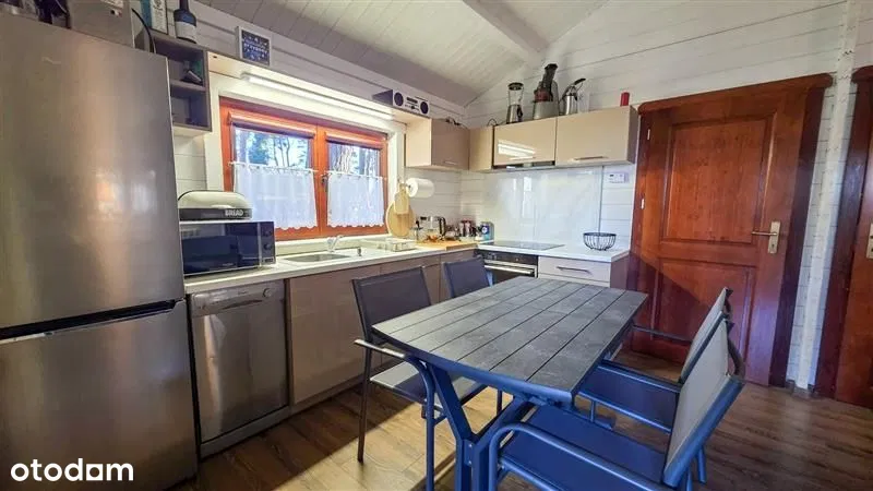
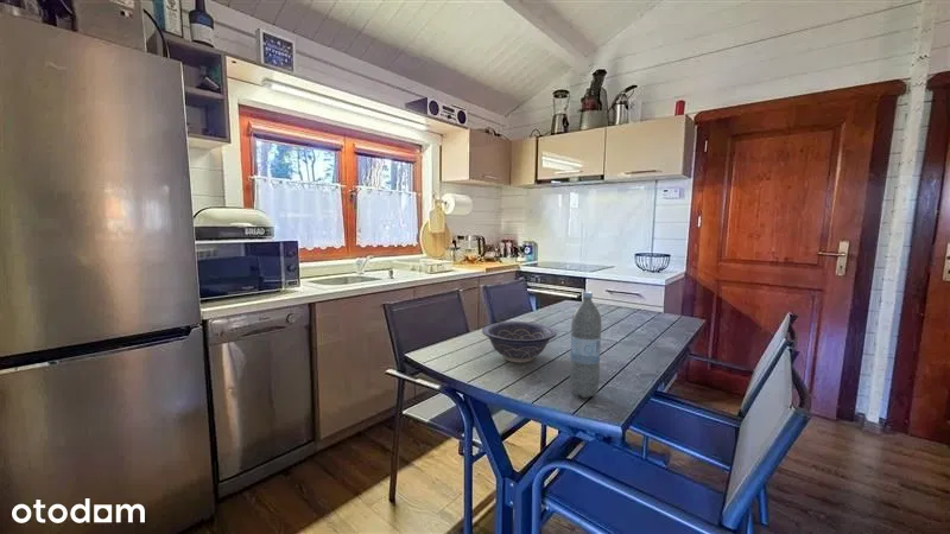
+ water bottle (585, 344)
+ decorative bowl (518, 343)
